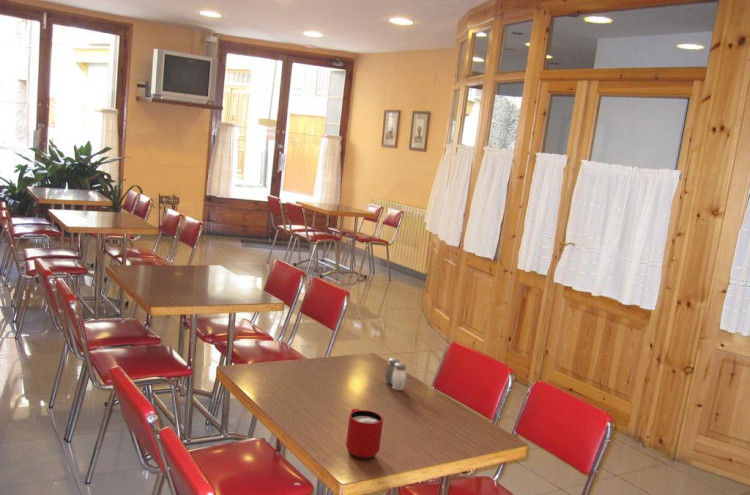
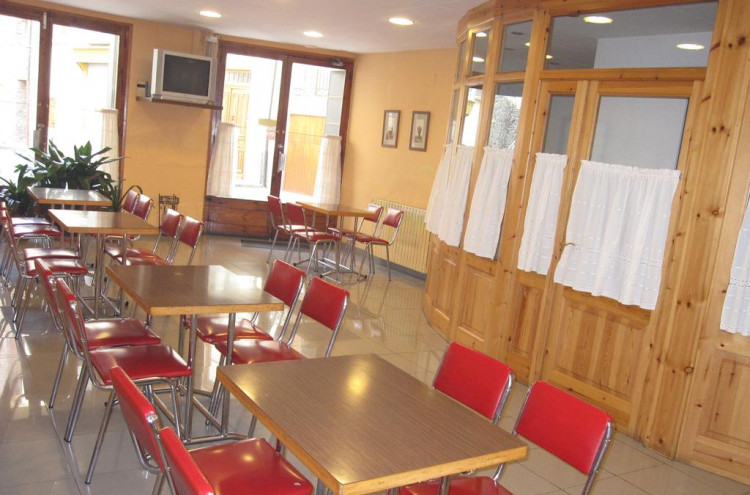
- salt and pepper shaker (396, 373)
- mug (361, 432)
